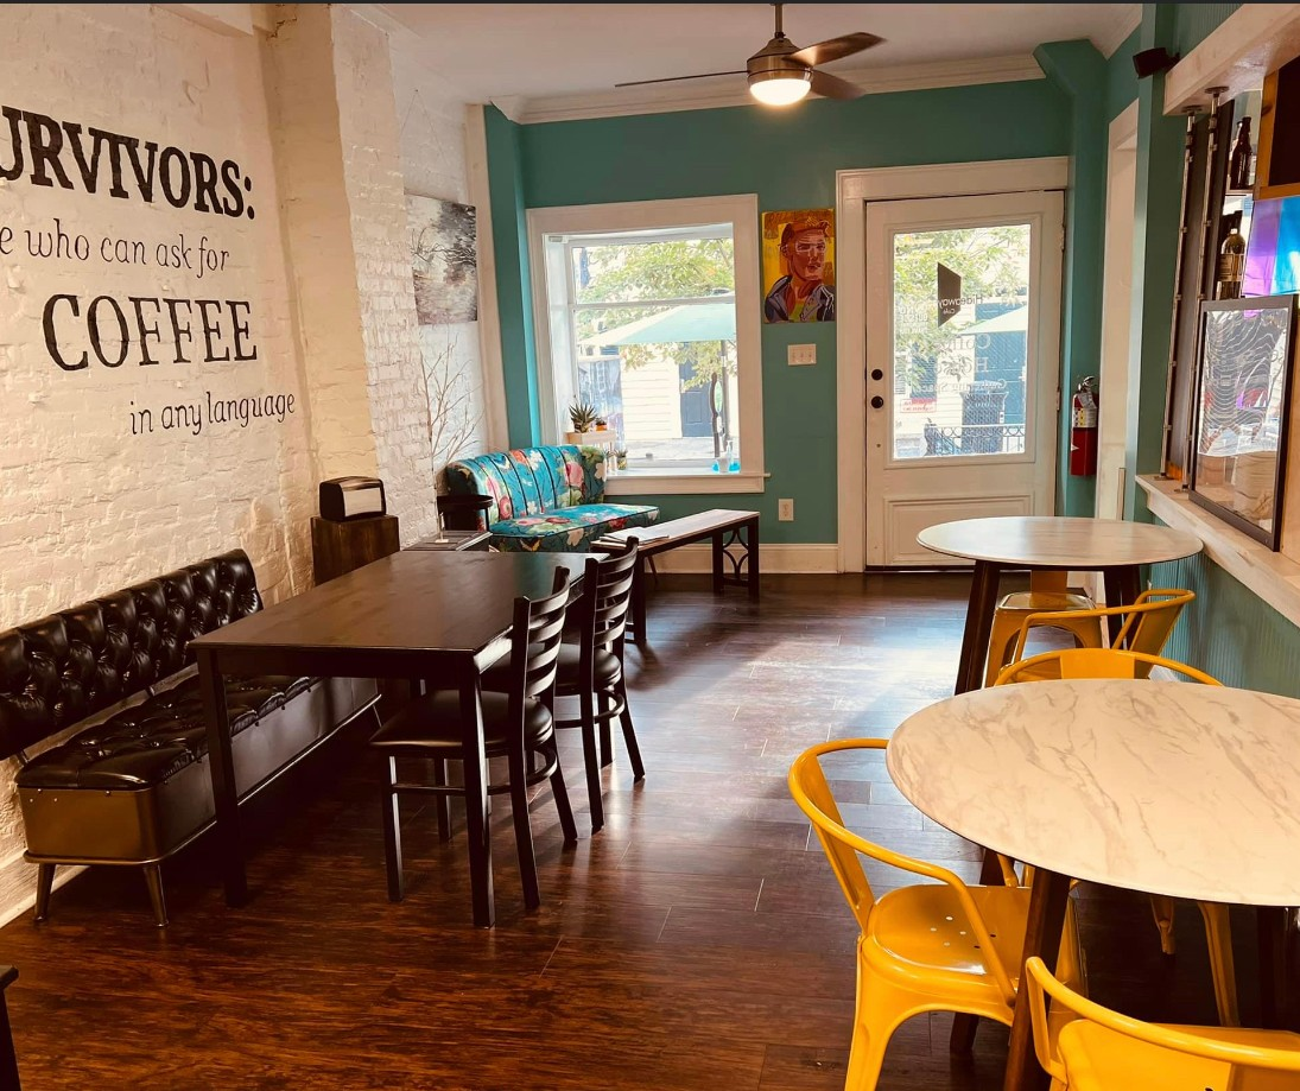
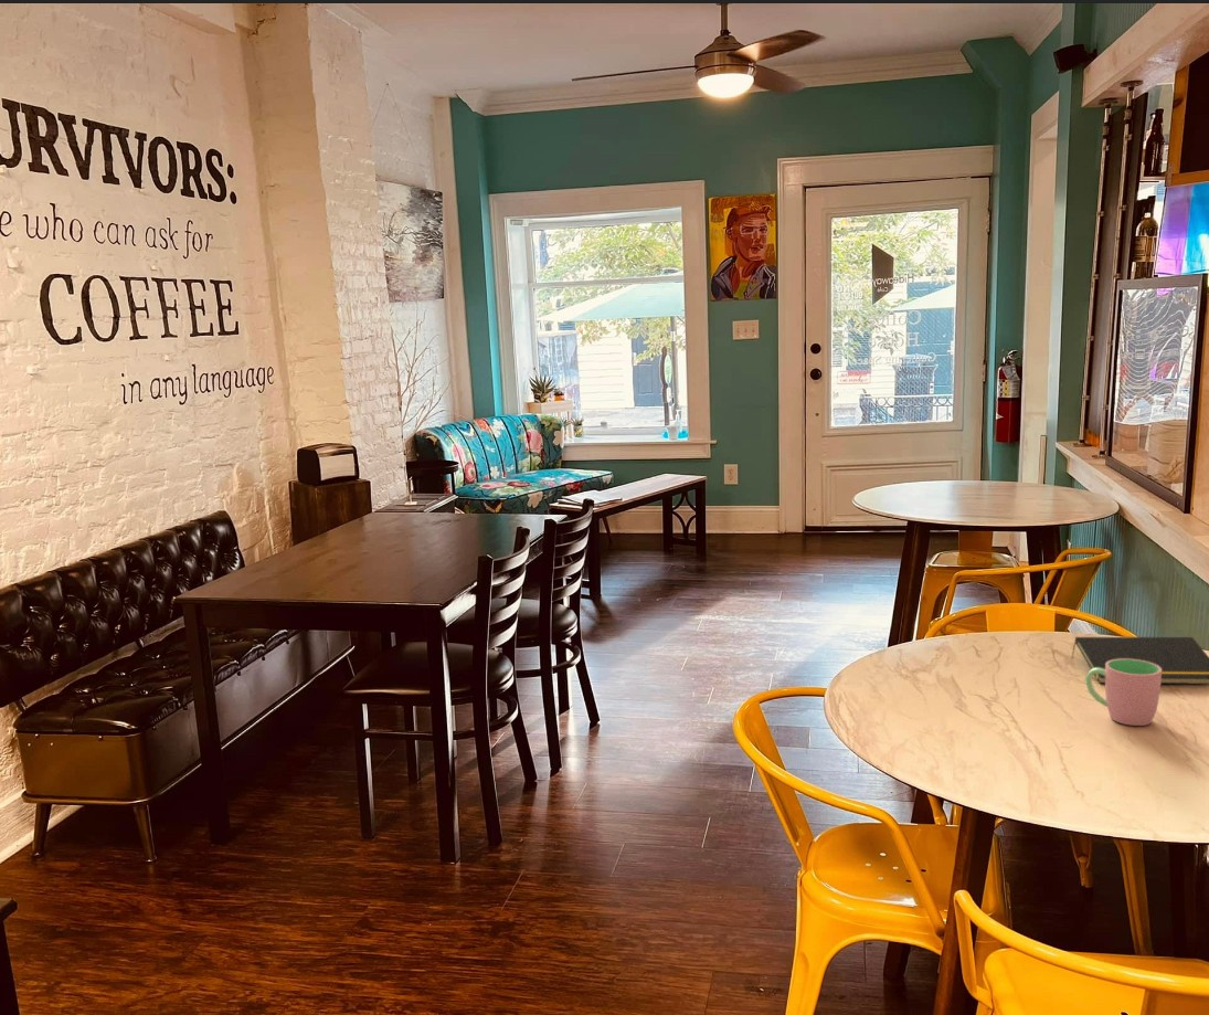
+ cup (1122, 691)
+ notepad (1146, 659)
